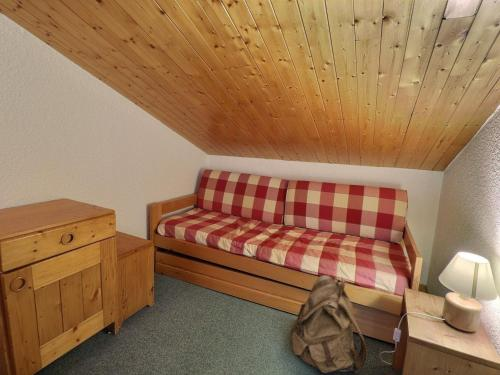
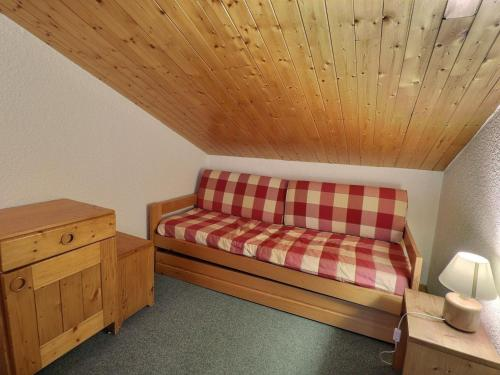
- backpack (330, 315)
